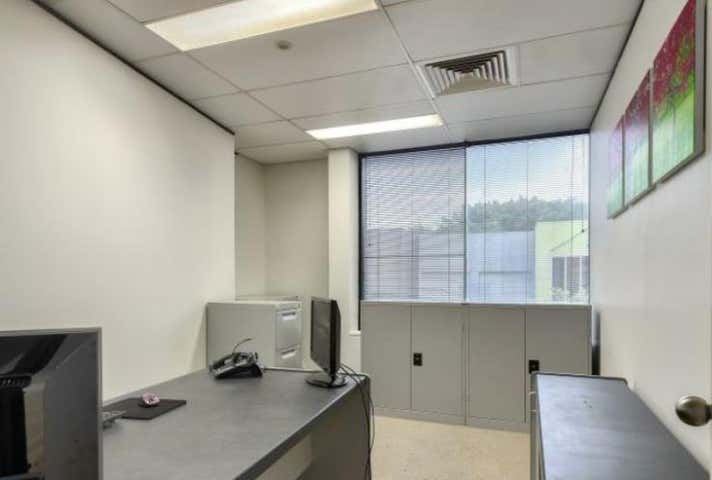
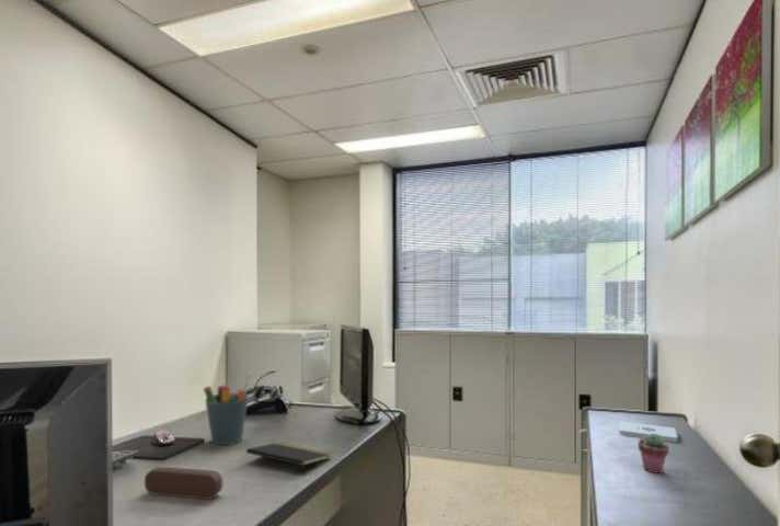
+ pencil case (184, 481)
+ notepad (646, 431)
+ potted succulent (653, 450)
+ notepad (289, 453)
+ pen holder (227, 408)
